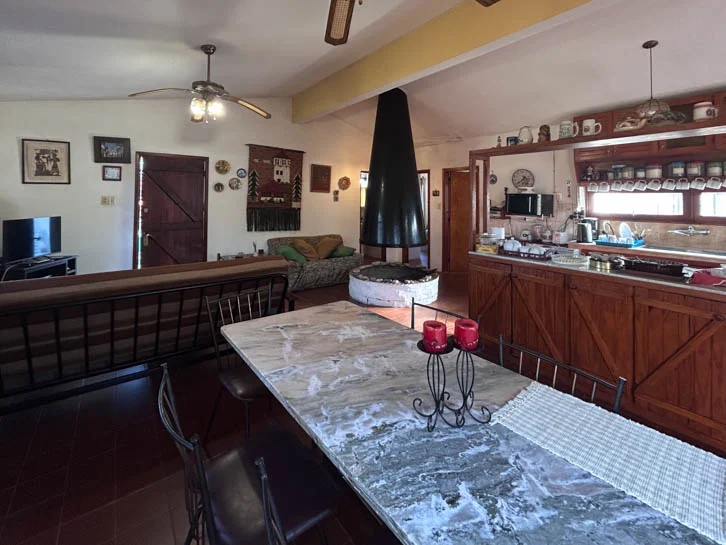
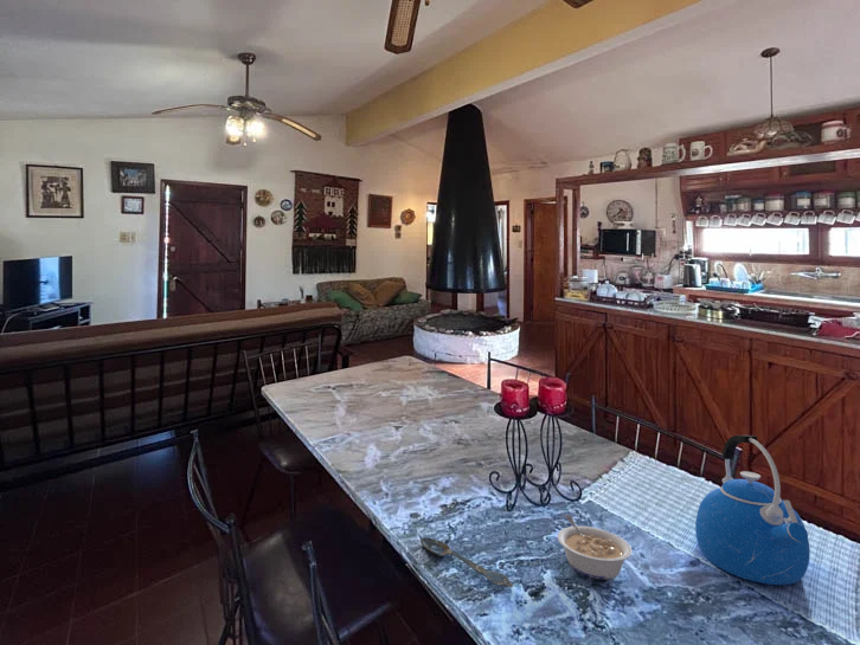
+ legume (590, 550)
+ kettle (757, 503)
+ spoon (463, 560)
